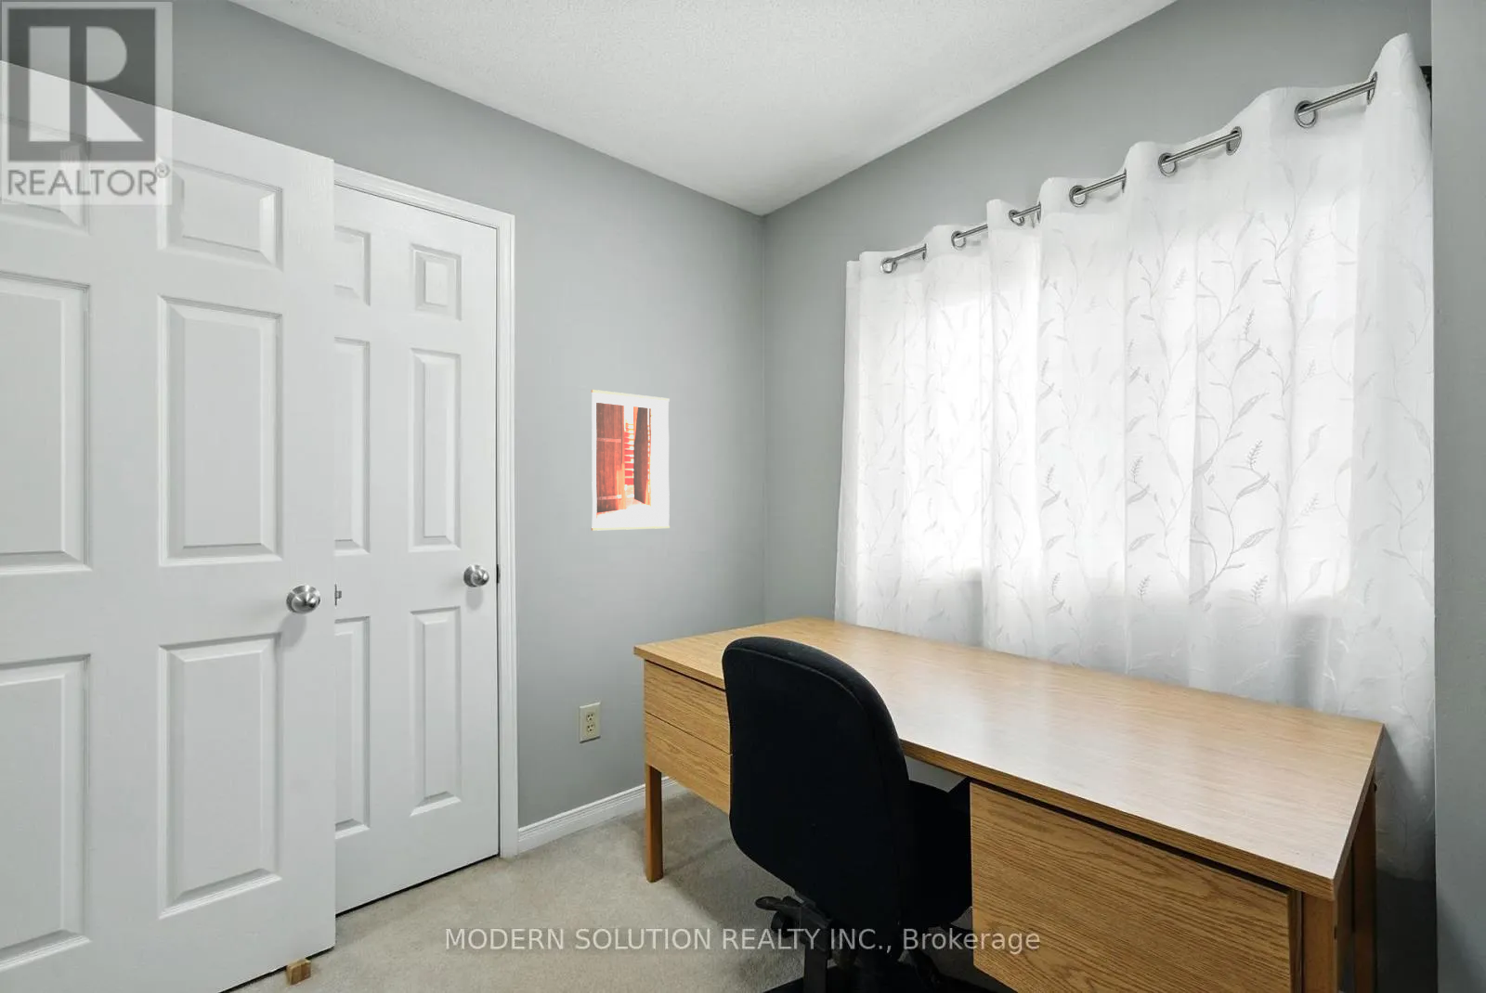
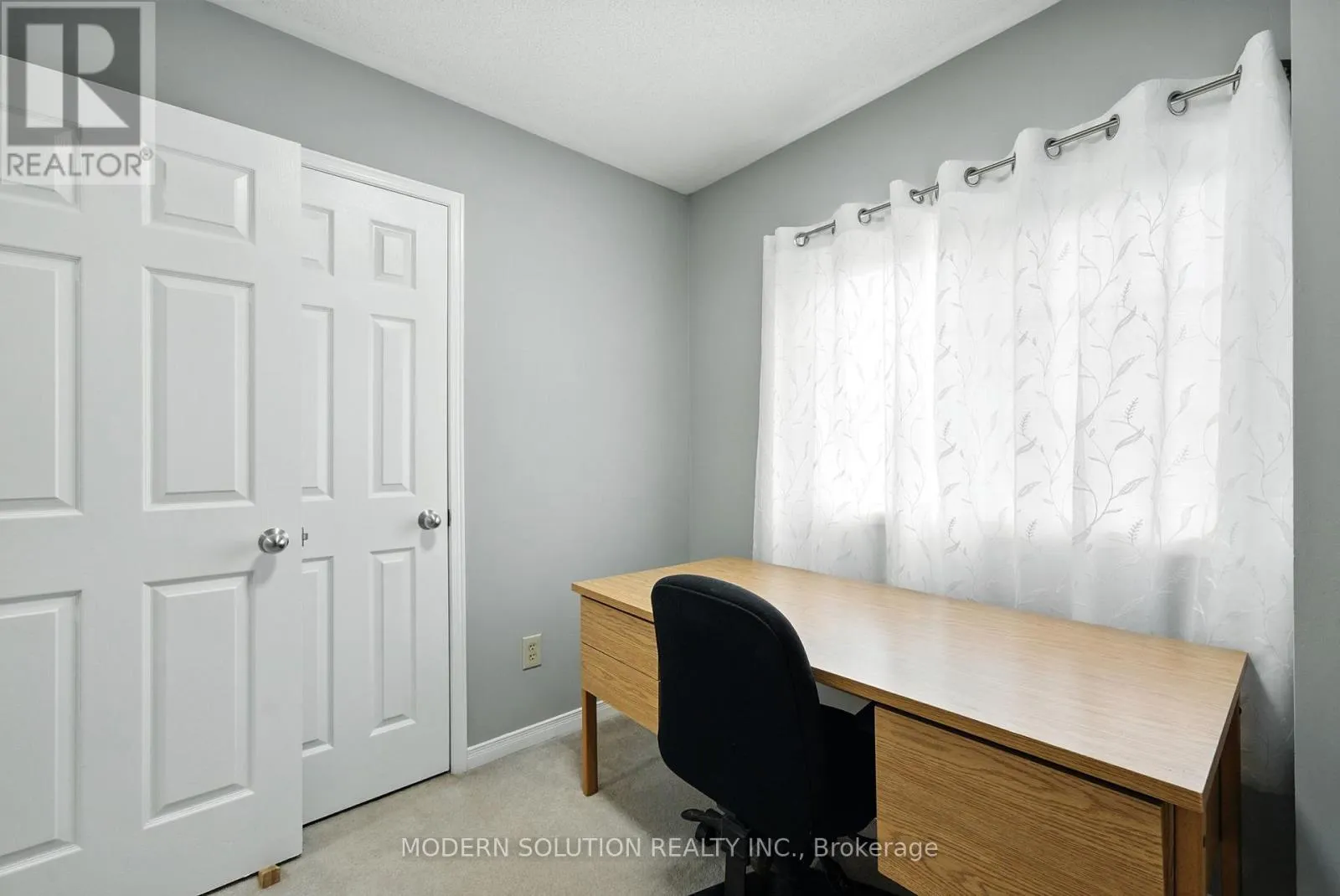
- wall art (632, 461)
